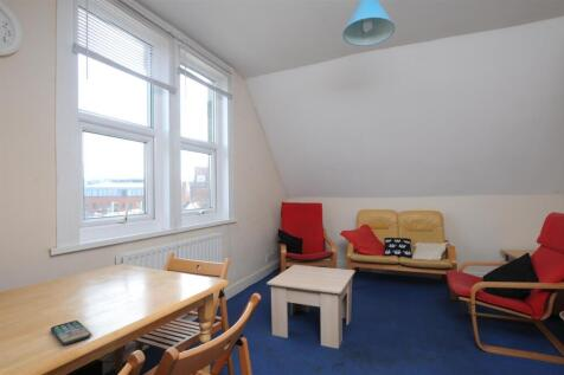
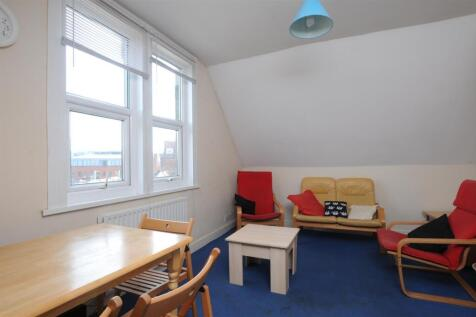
- smartphone (70, 331)
